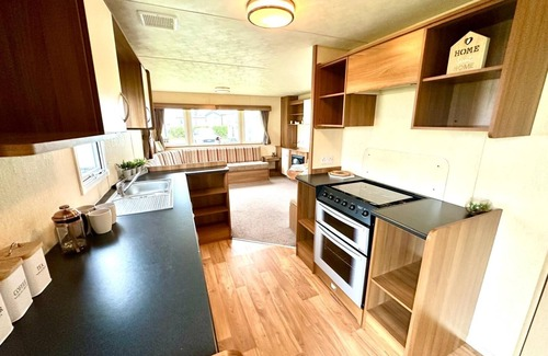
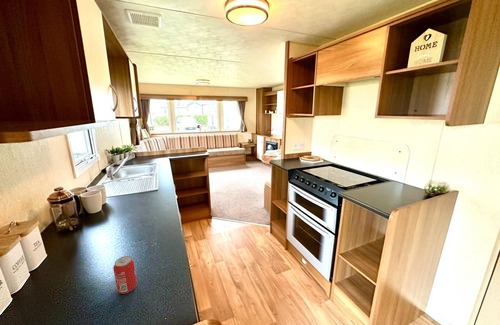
+ beverage can (125, 274)
